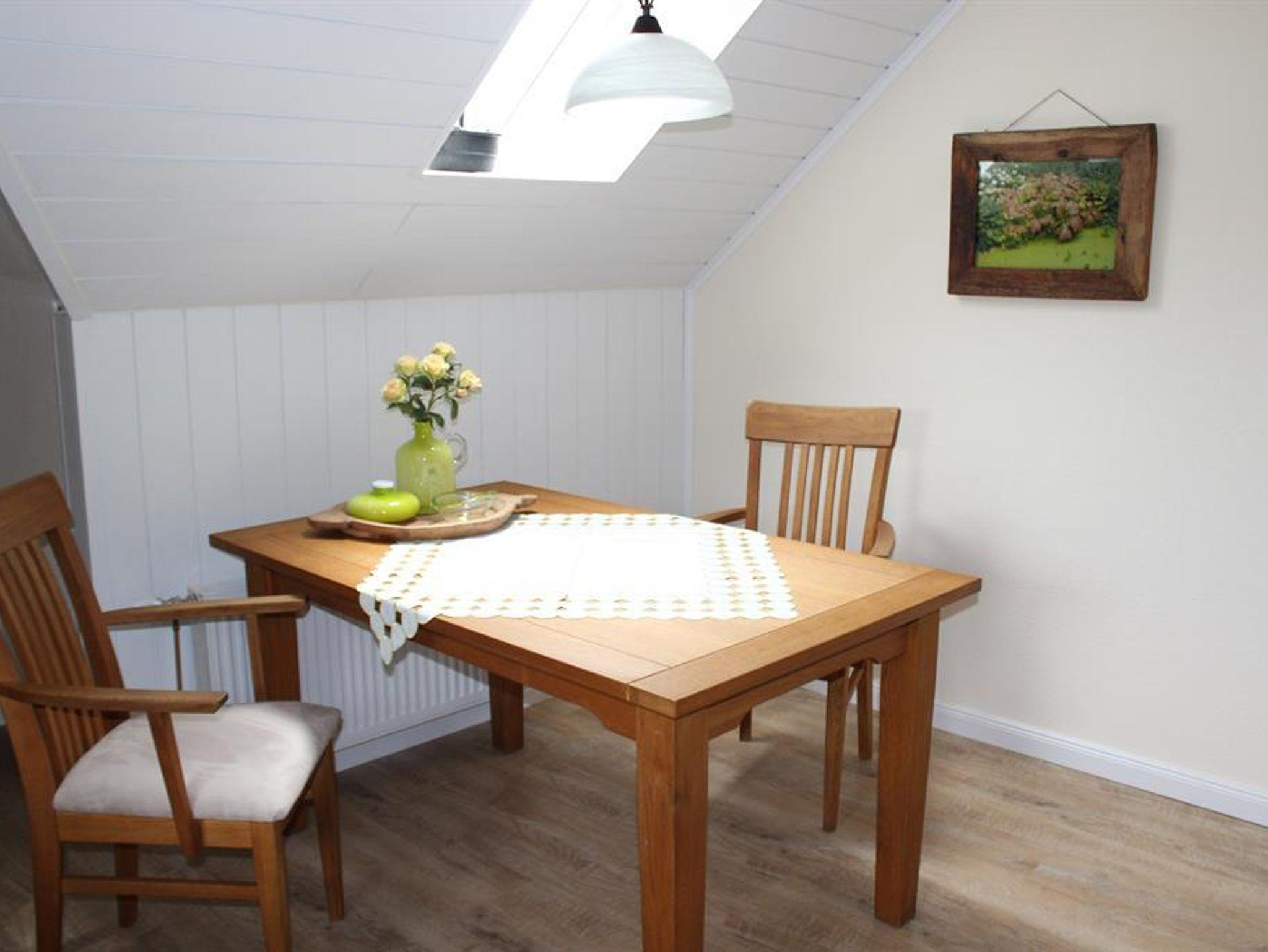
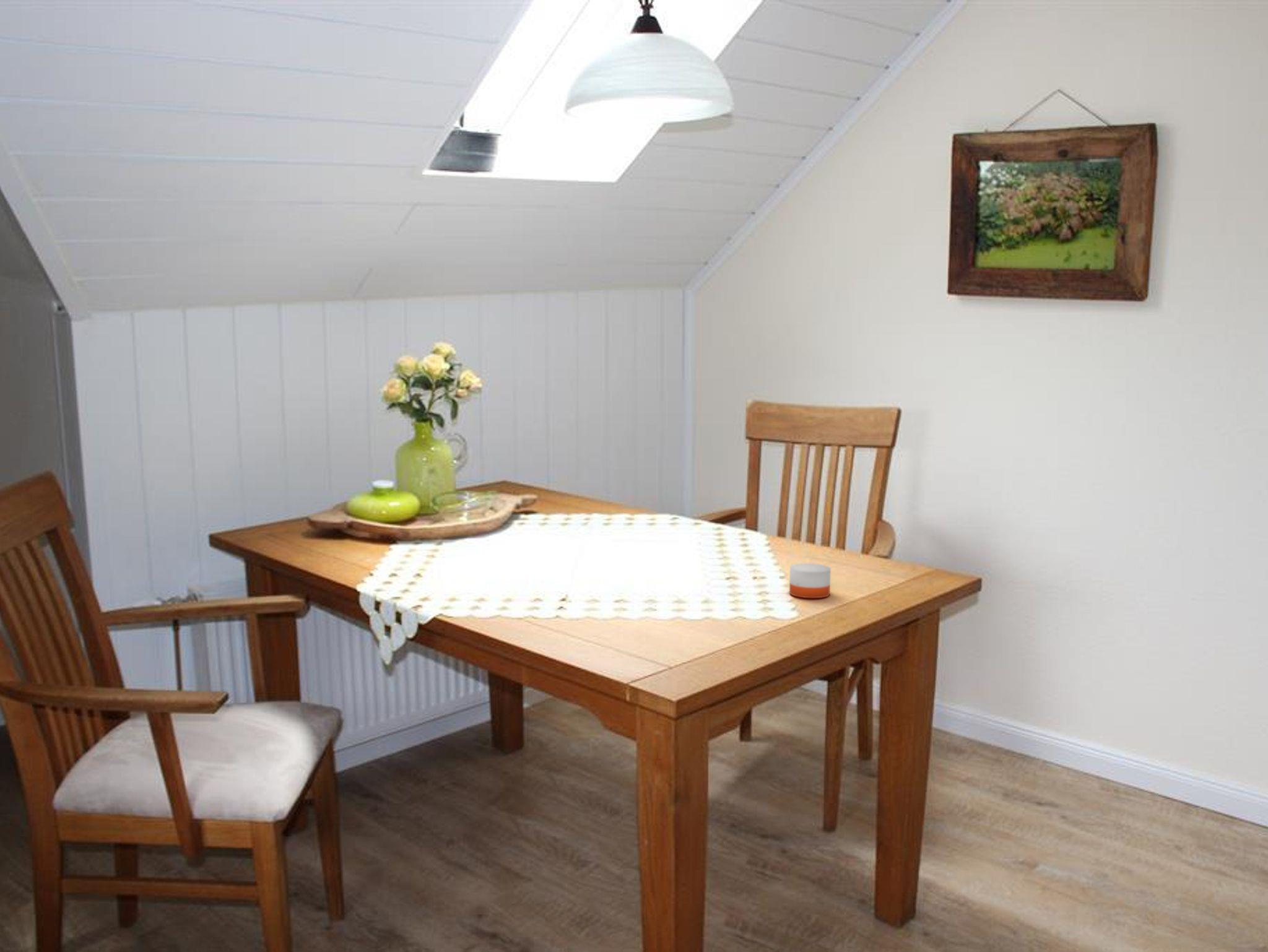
+ candle (810, 566)
